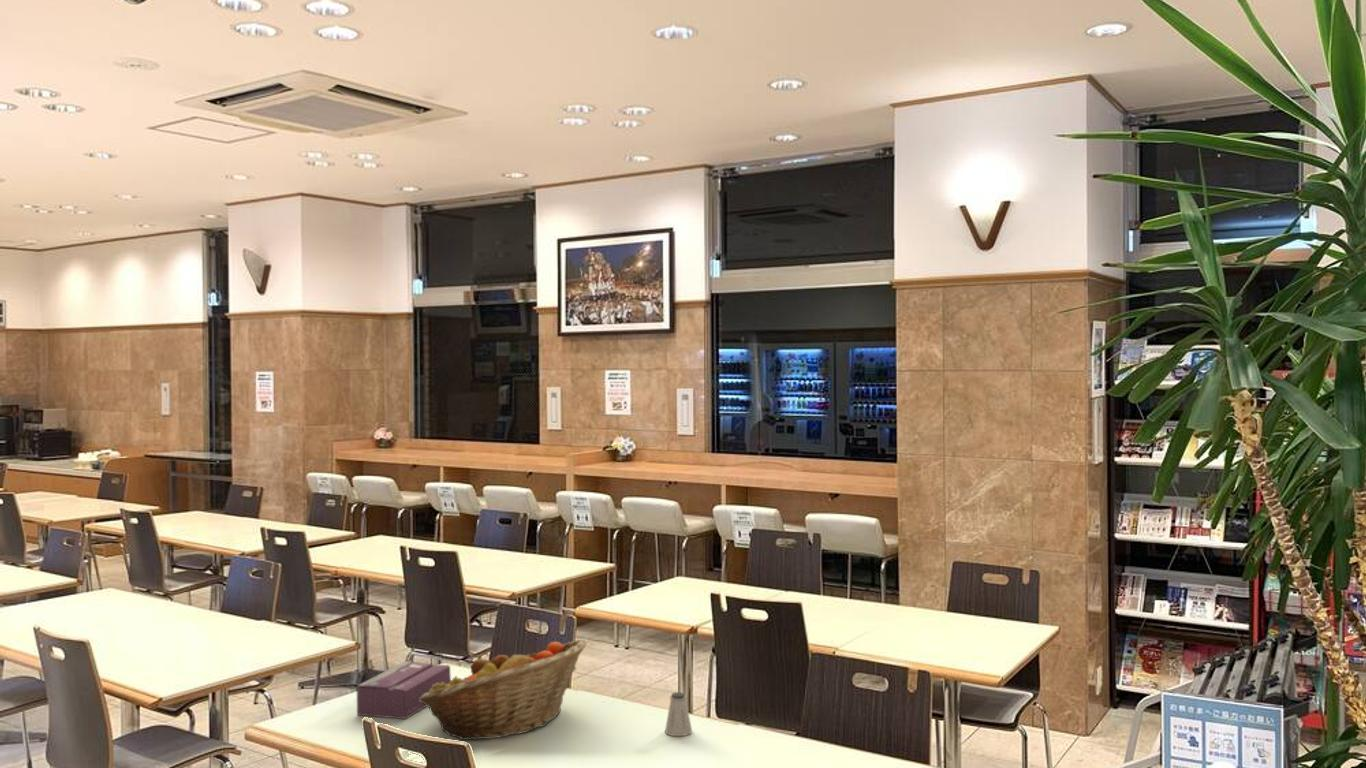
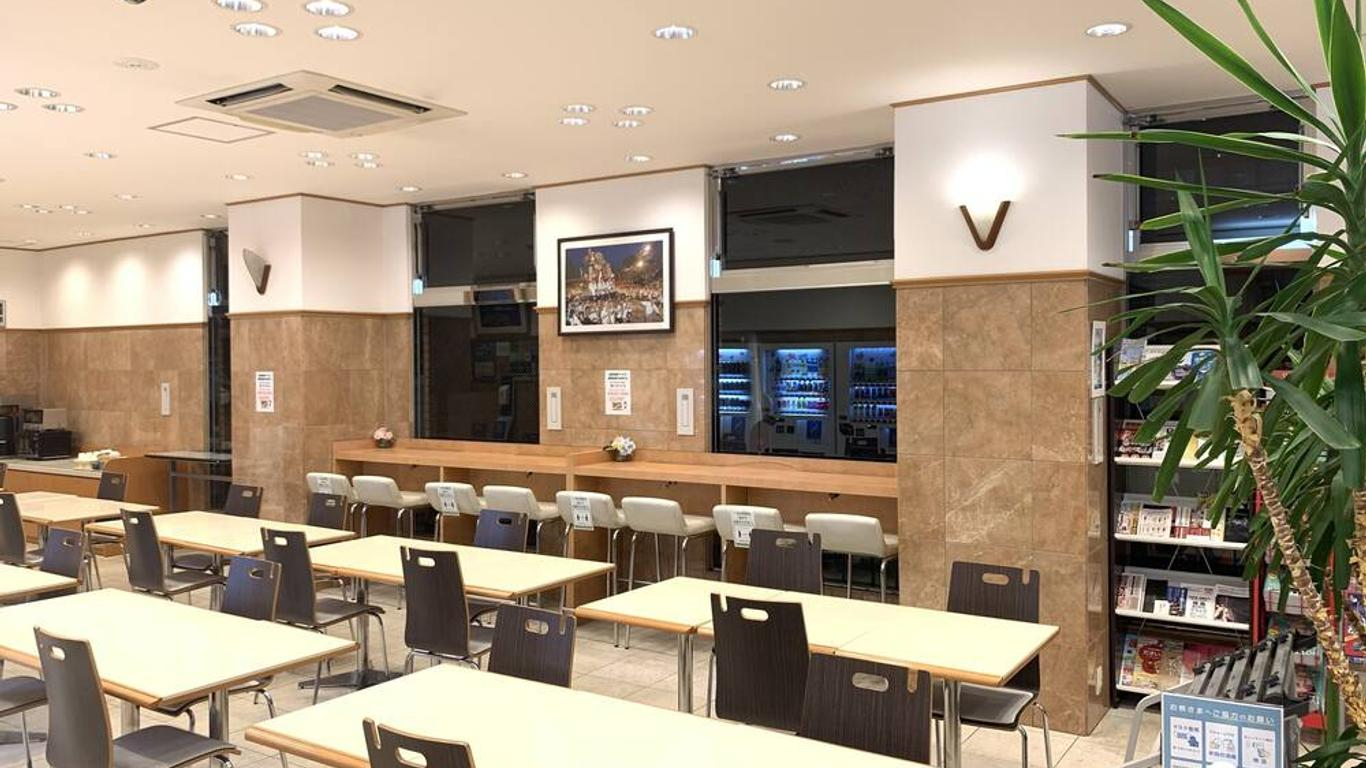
- fruit basket (507, 683)
- tissue box (405, 688)
- saltshaker (678, 712)
